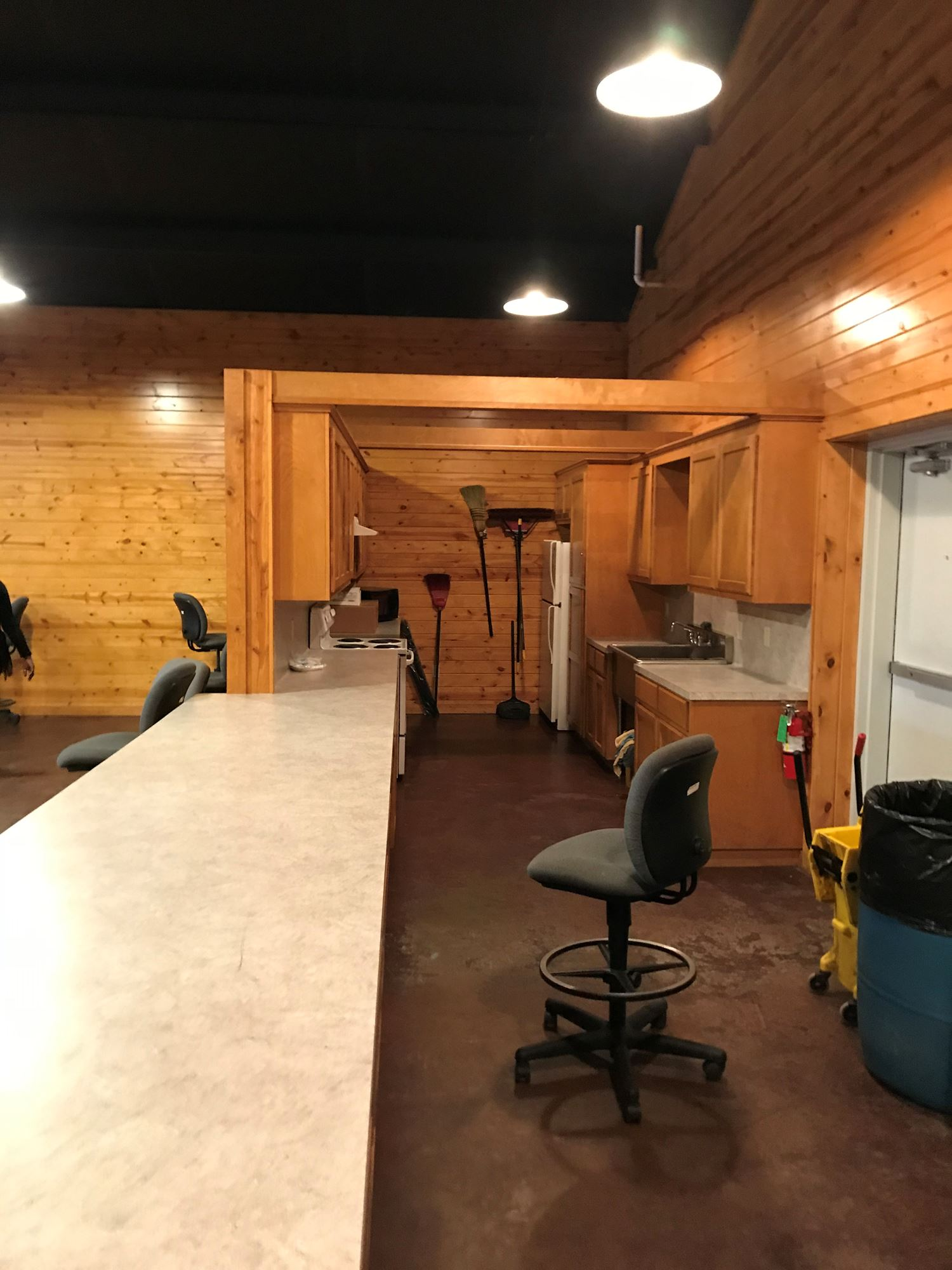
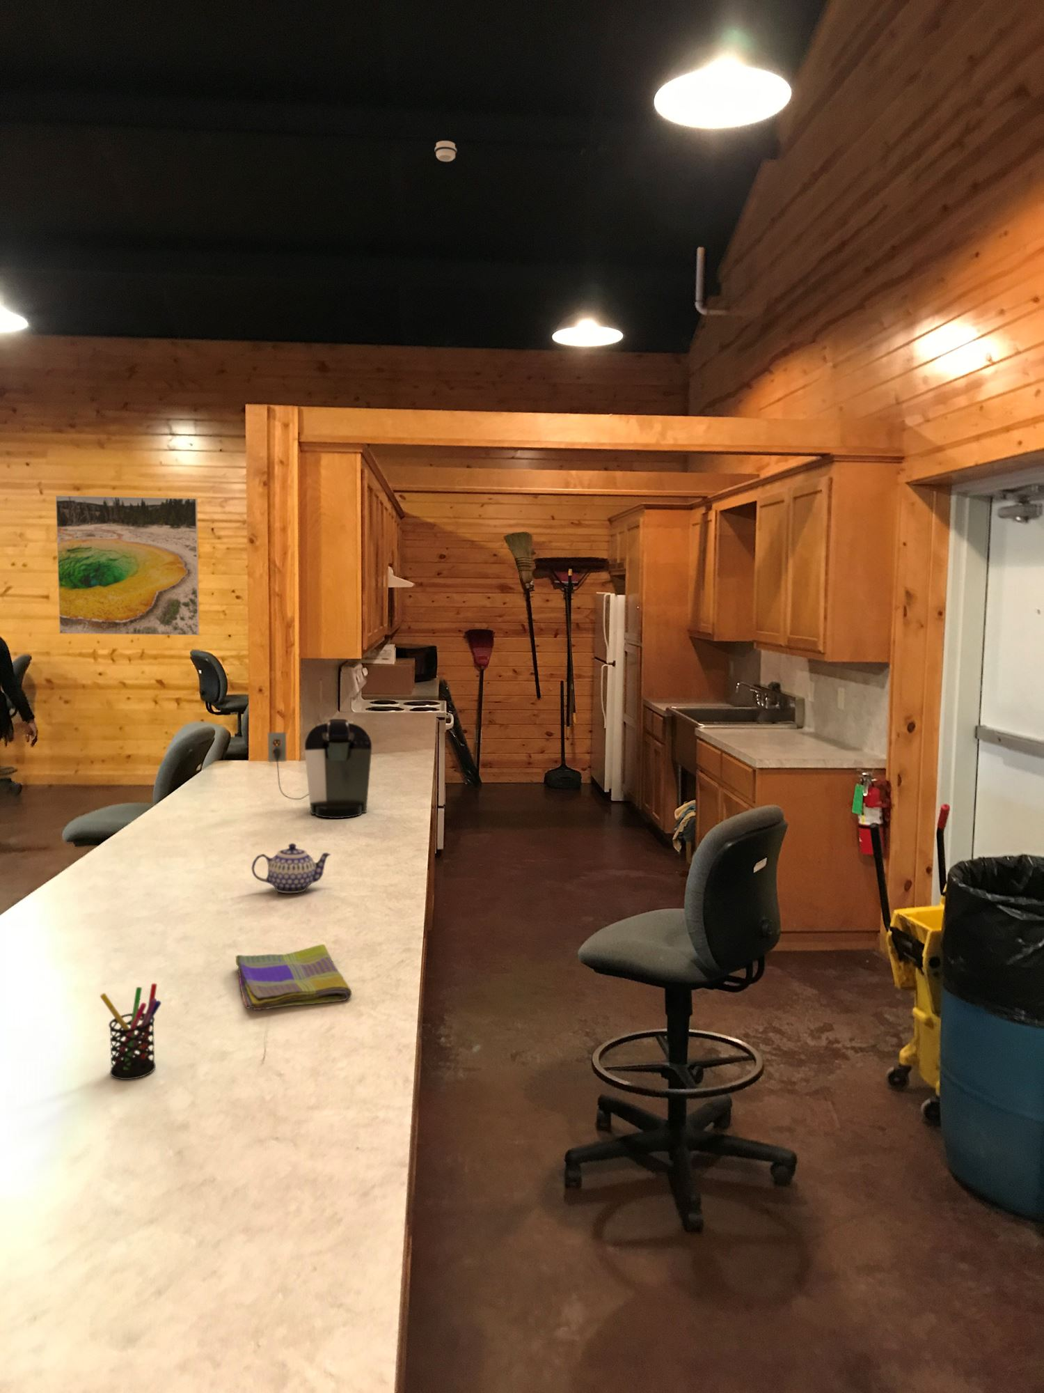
+ pen holder (136, 1026)
+ teapot (292, 867)
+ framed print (128, 566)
+ smoke detector (445, 151)
+ coffee maker (319, 766)
+ dish towel (291, 975)
